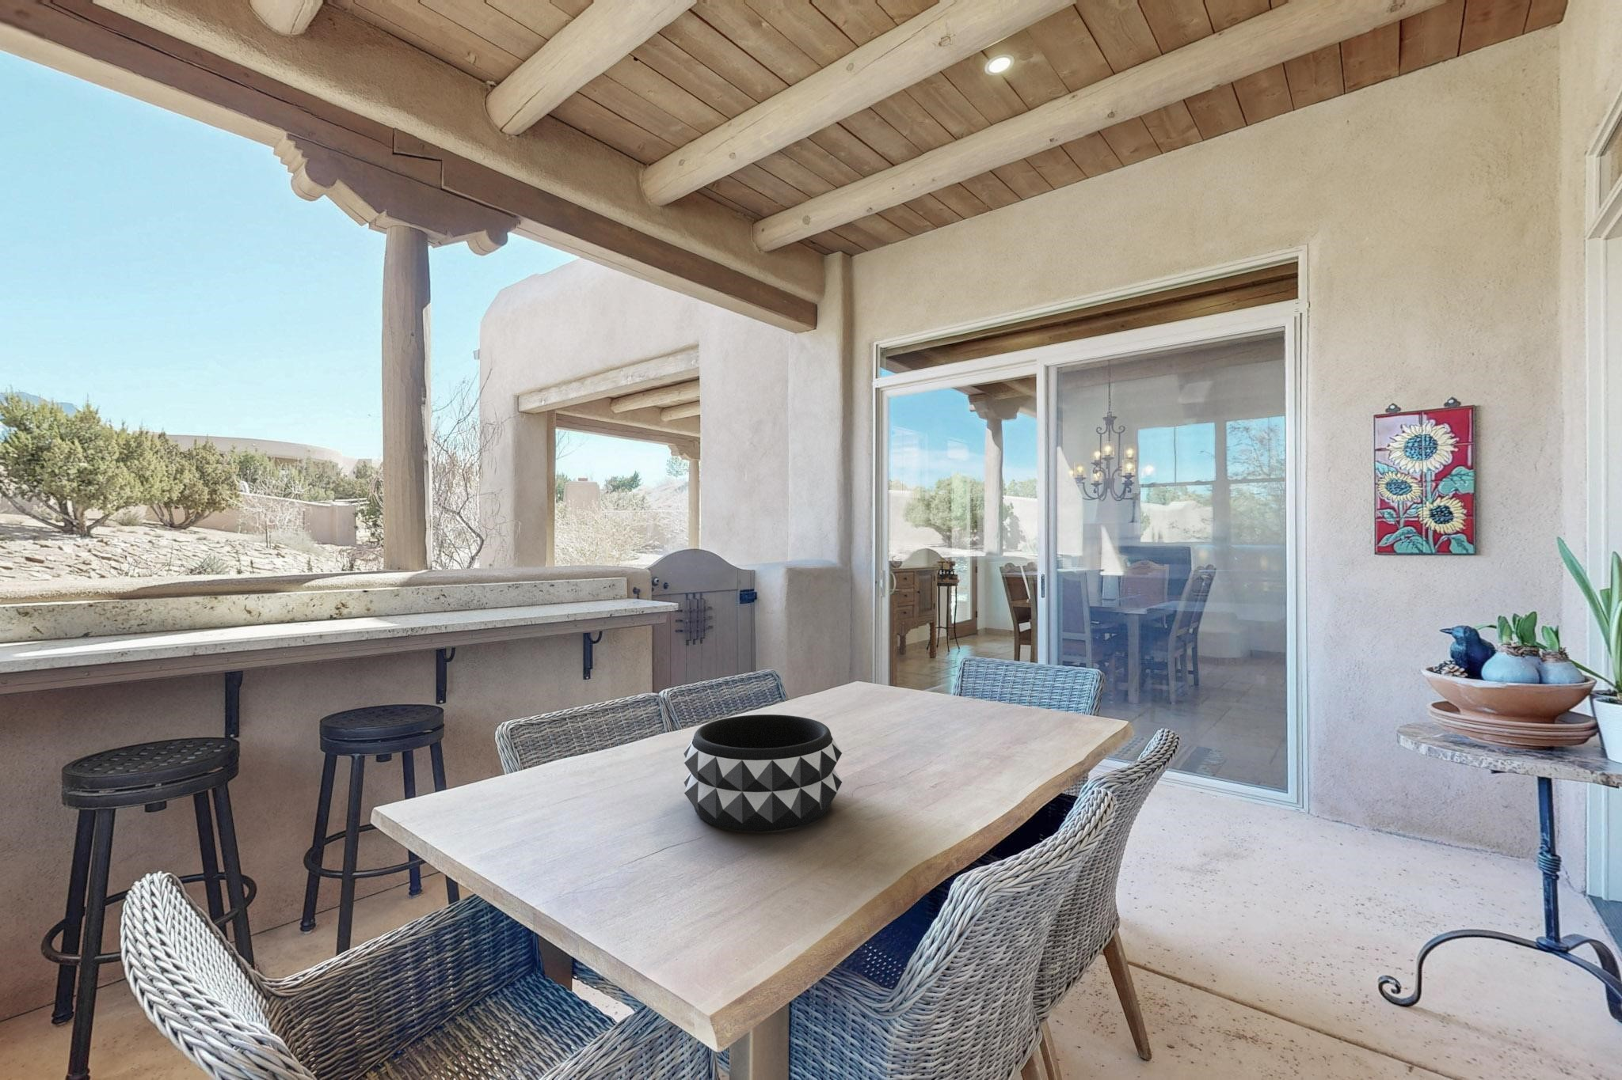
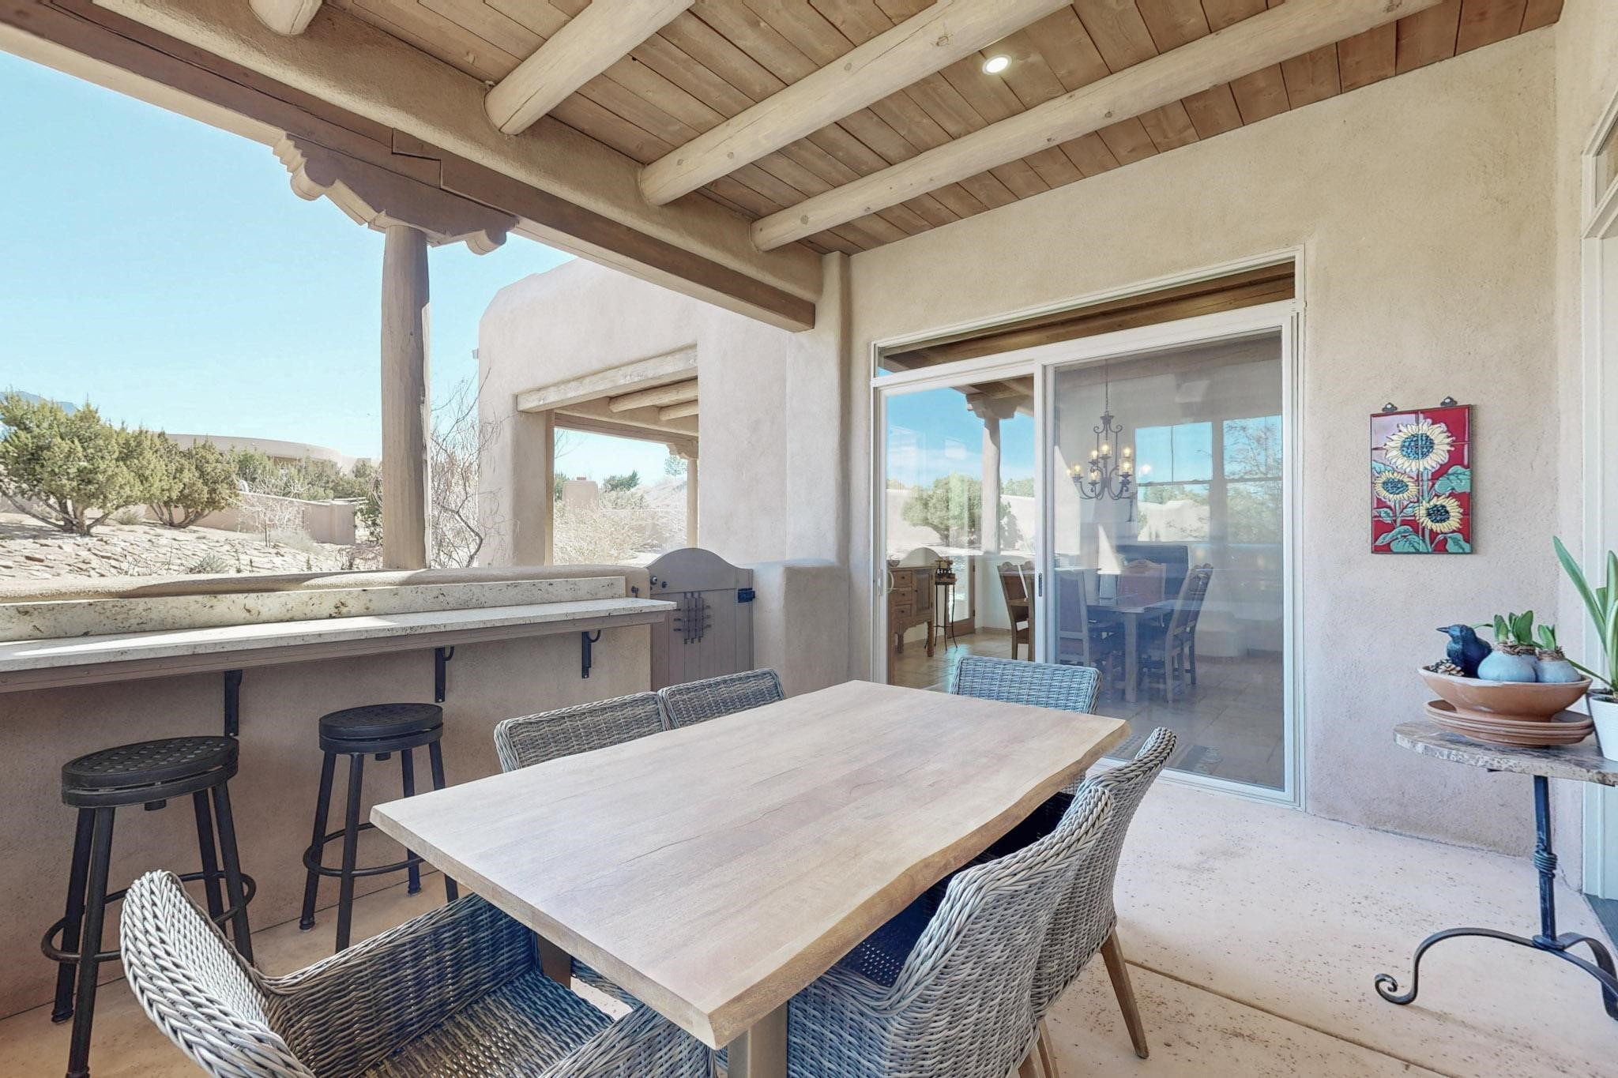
- decorative bowl (762, 768)
